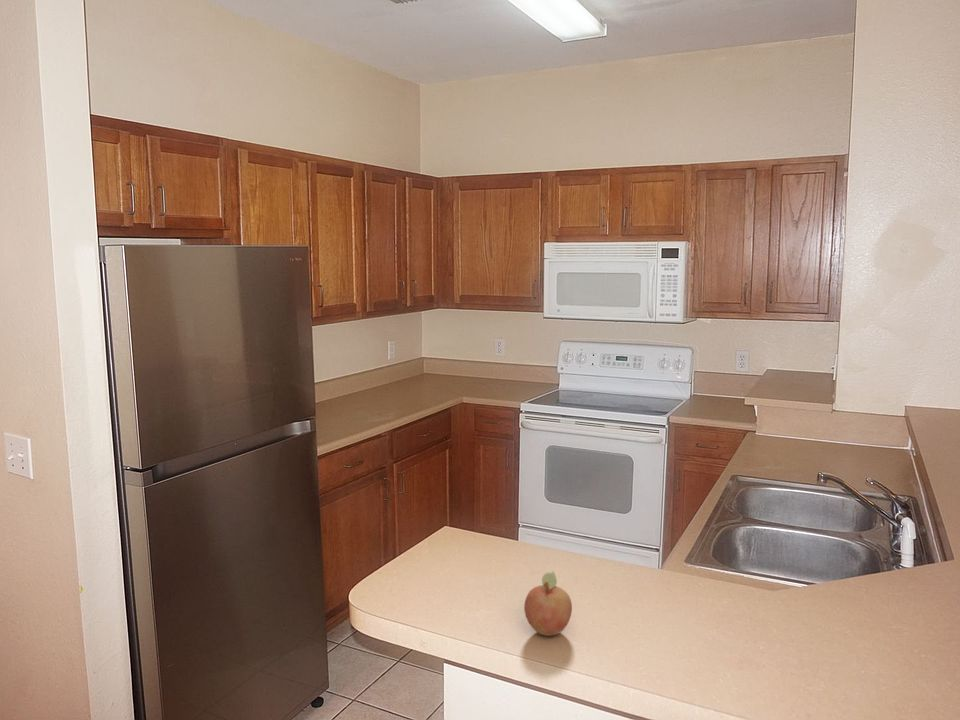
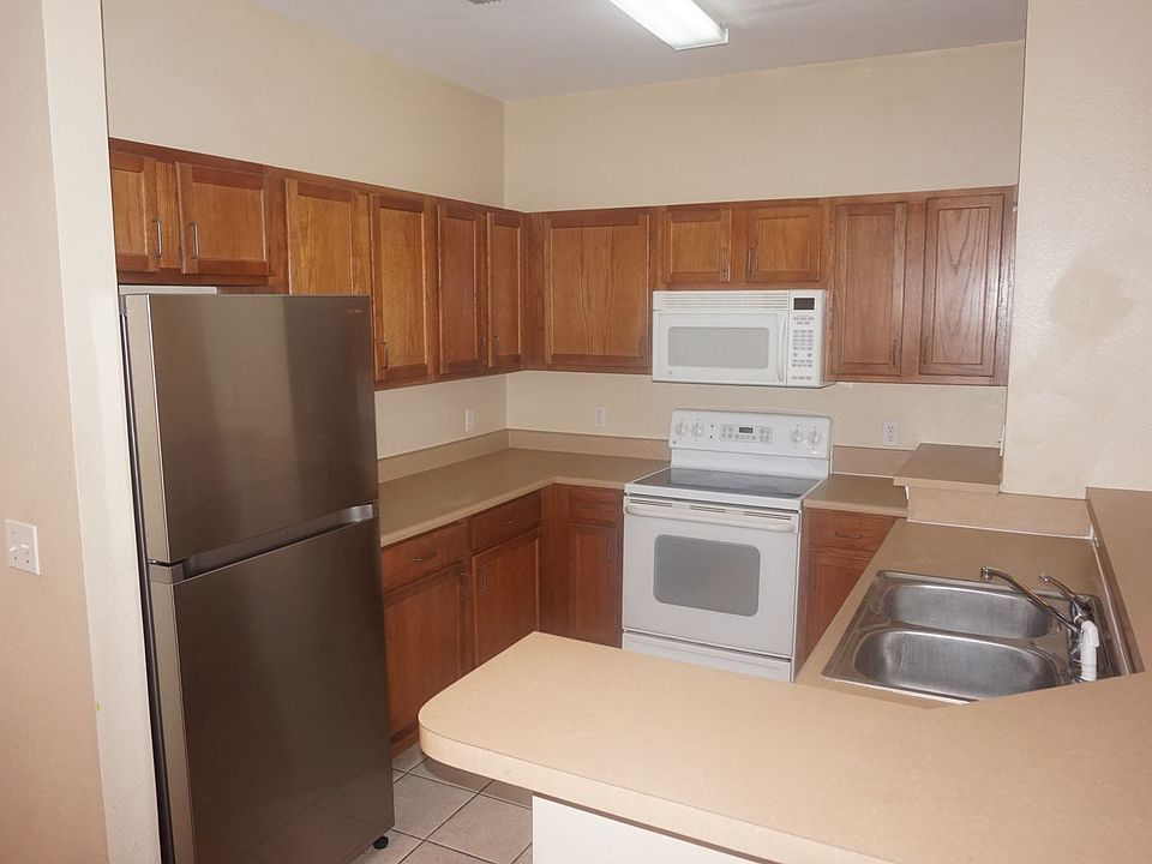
- fruit (548, 605)
